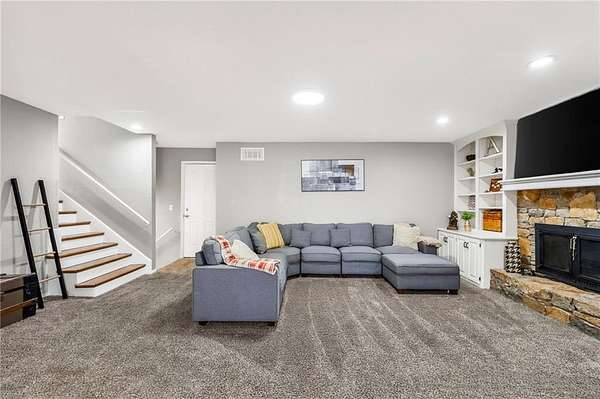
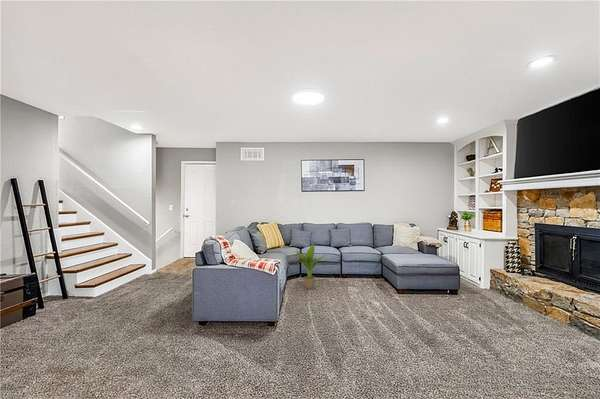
+ potted plant (306, 266)
